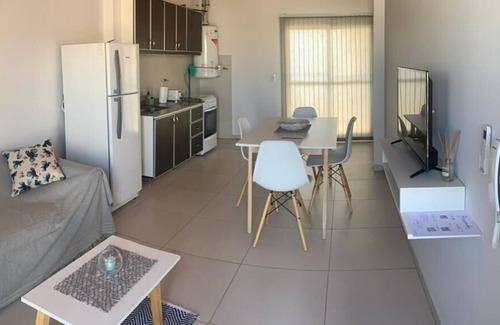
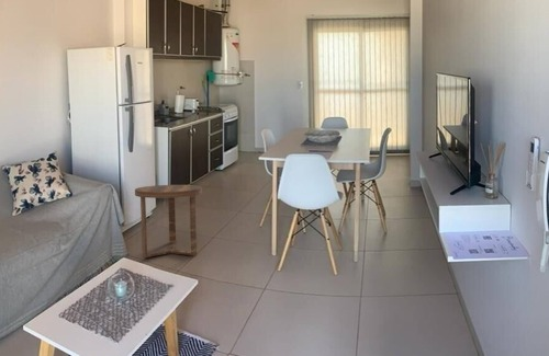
+ side table (169, 220)
